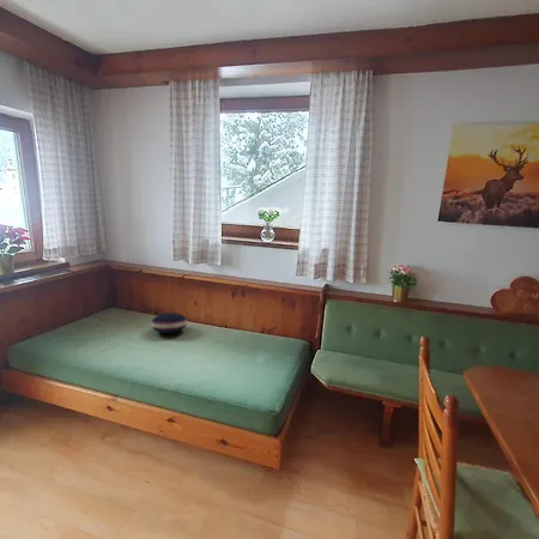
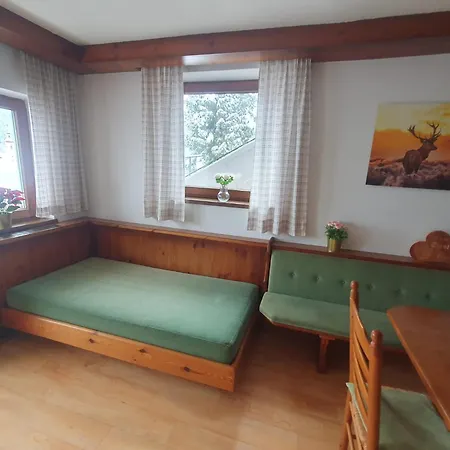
- cushion (169, 322)
